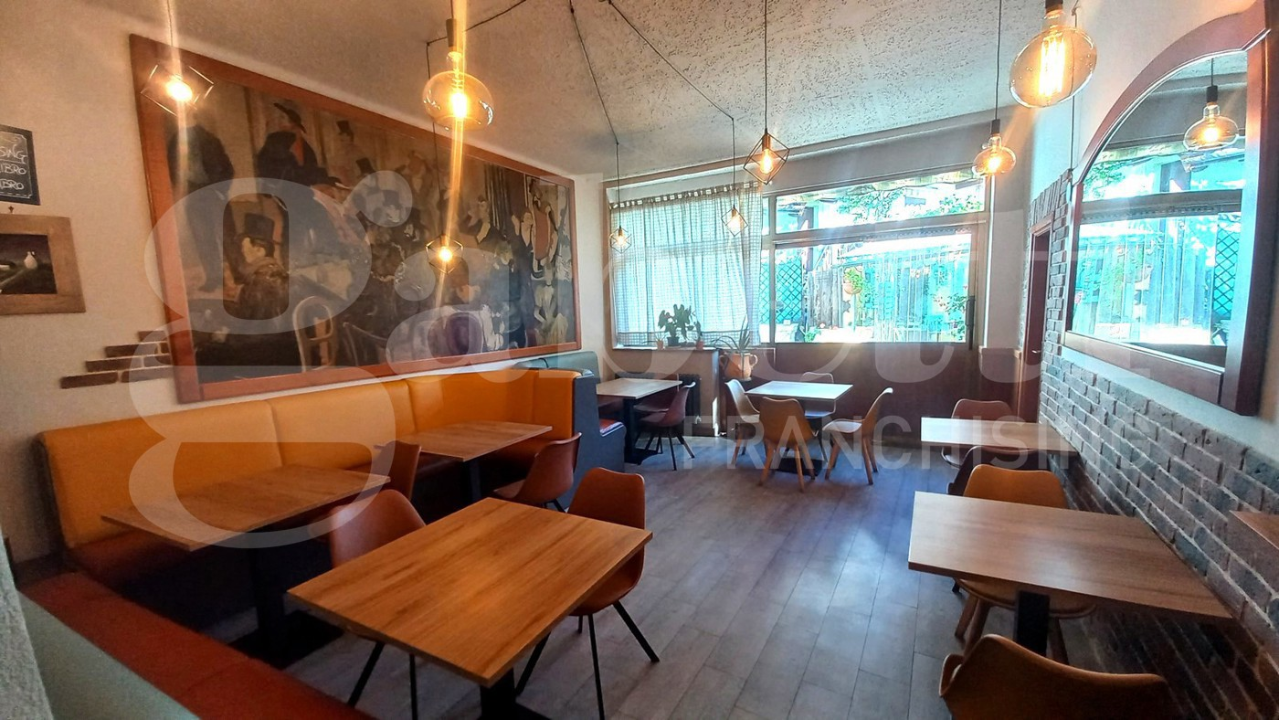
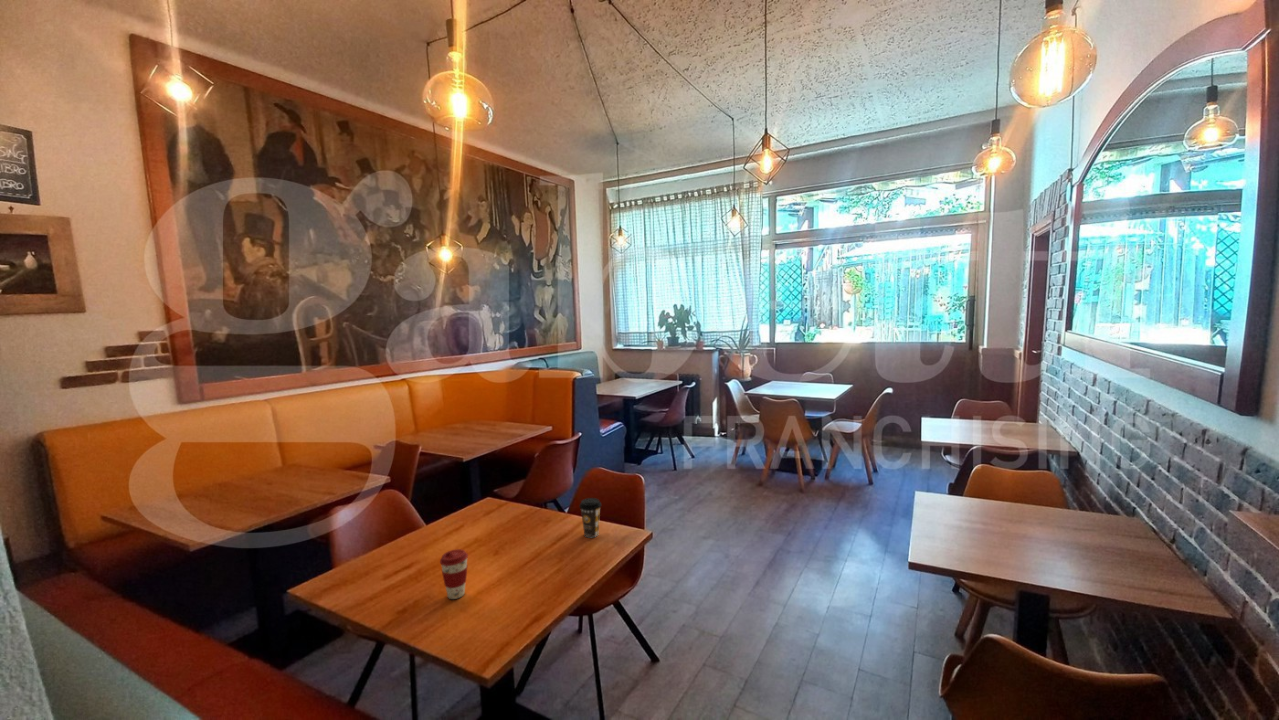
+ coffee cup (455, 574)
+ coffee cup (590, 517)
